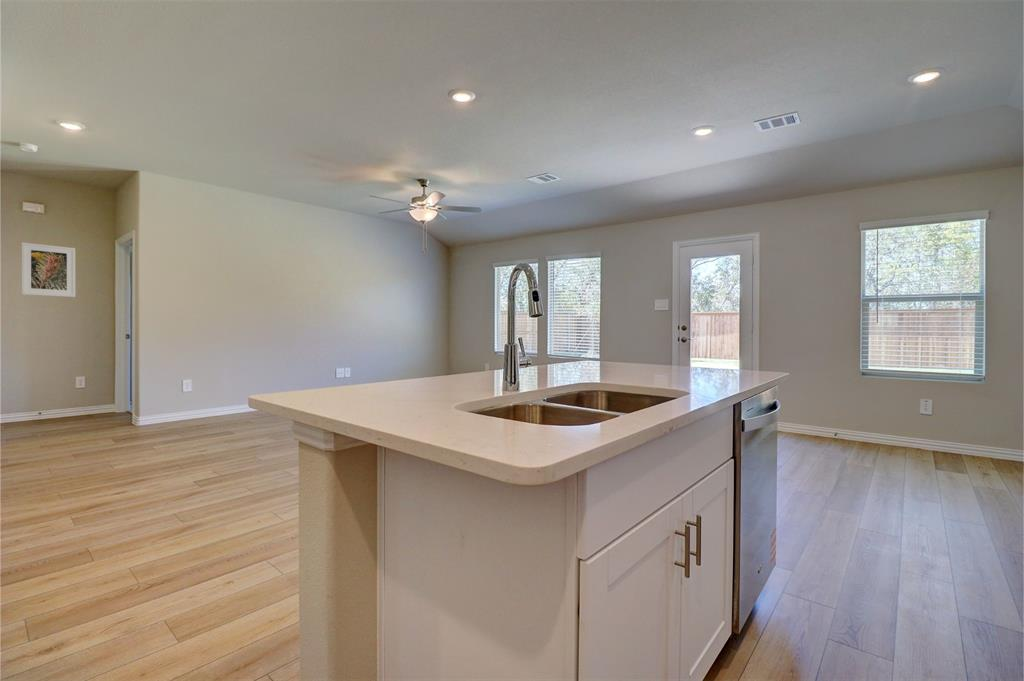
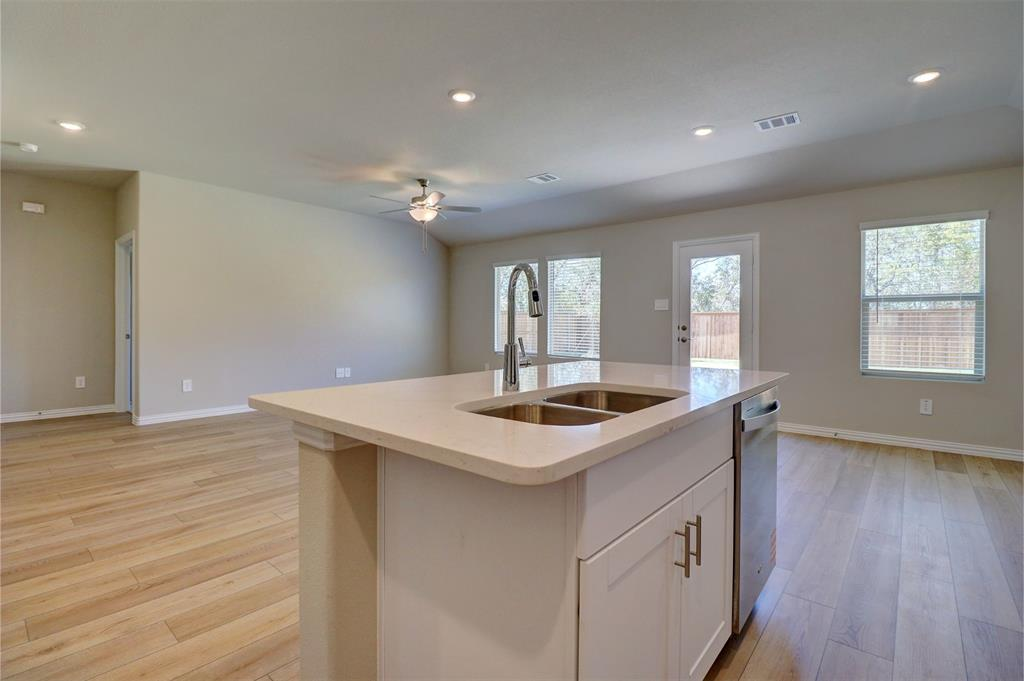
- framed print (49, 270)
